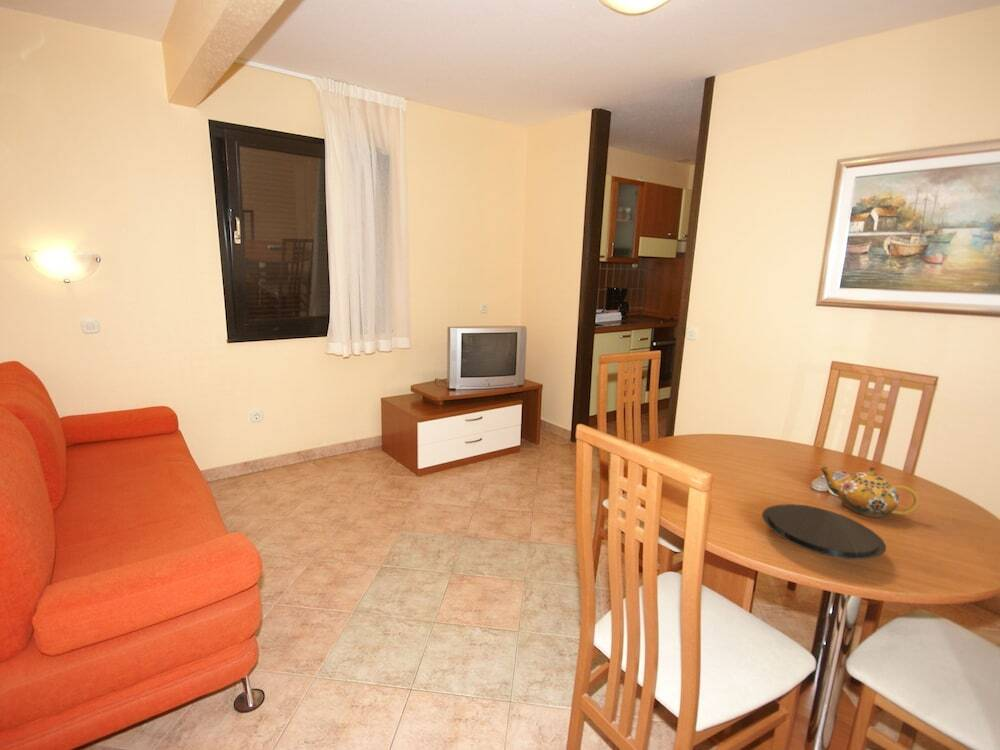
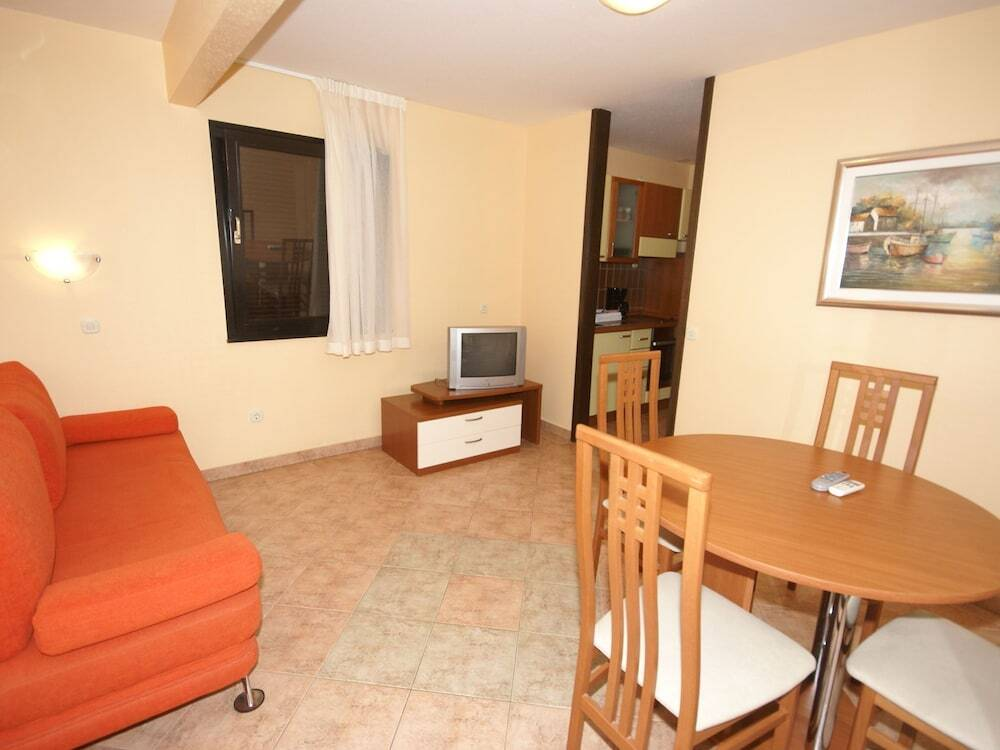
- plate (819, 534)
- teapot (867, 488)
